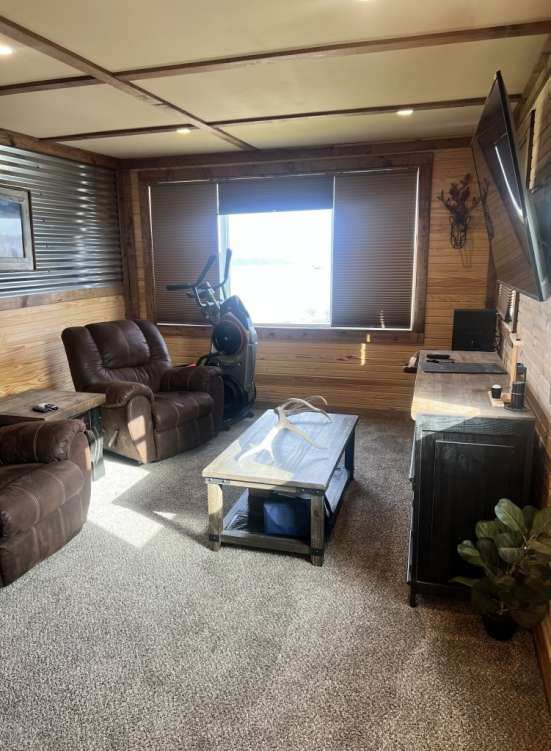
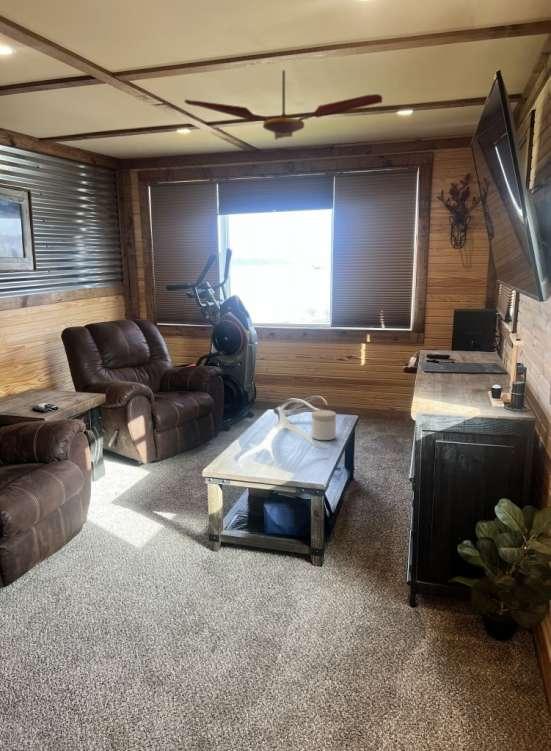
+ jar (323, 425)
+ ceiling fan (282, 109)
